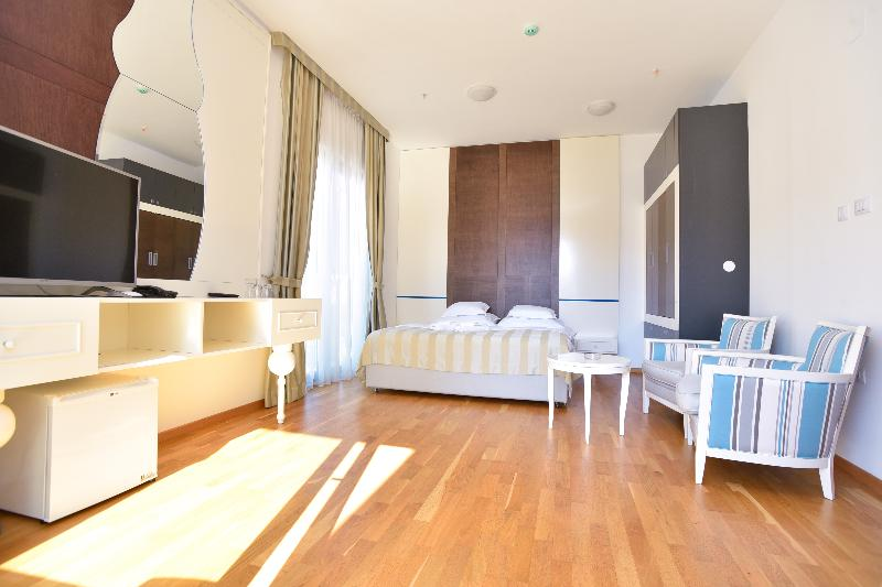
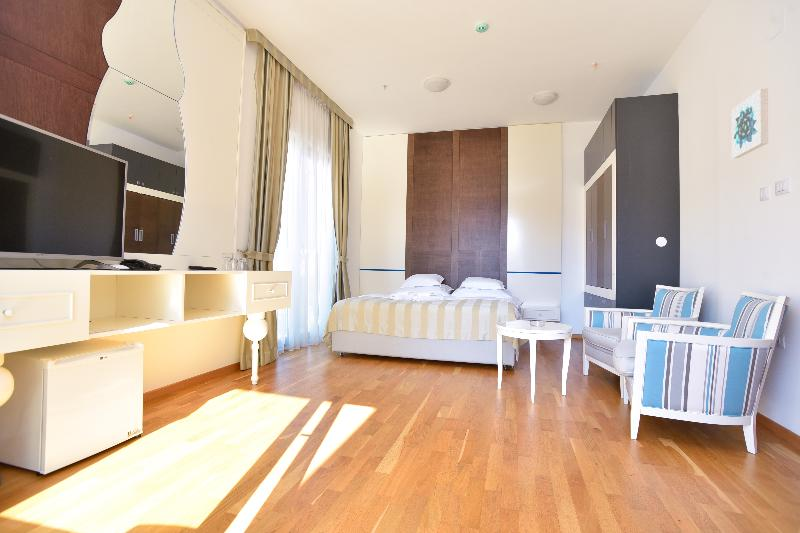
+ wall art (748, 125)
